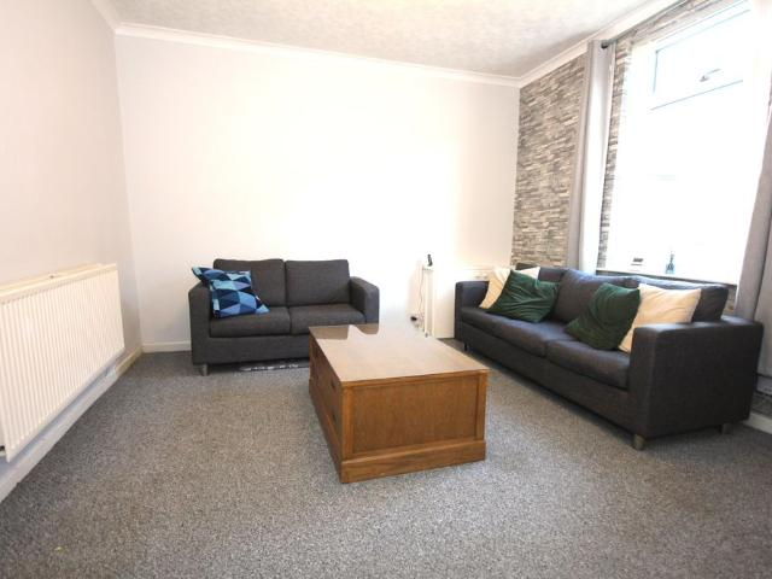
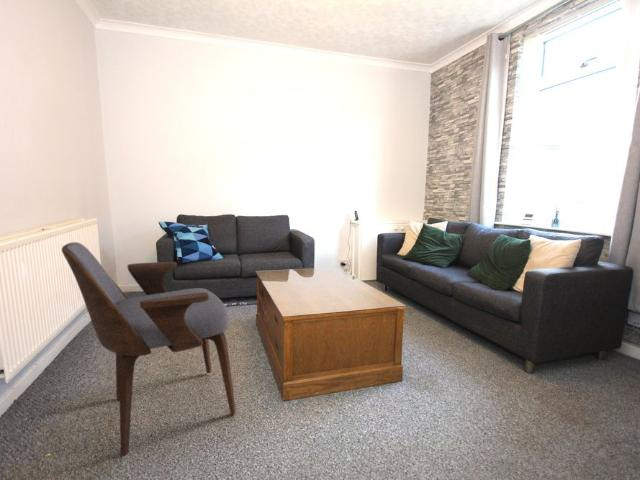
+ armchair (154, 329)
